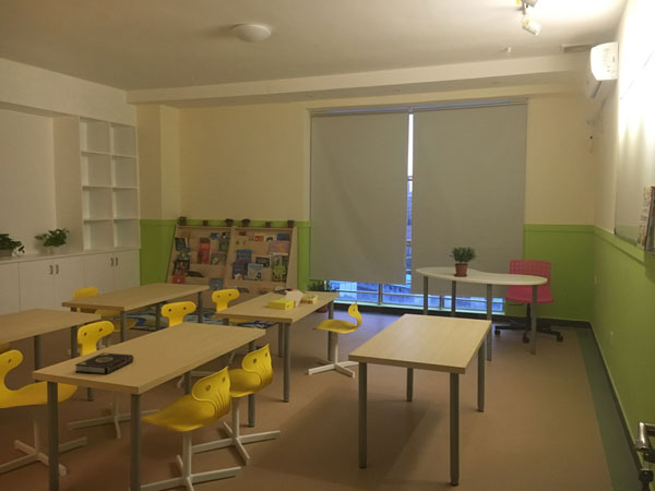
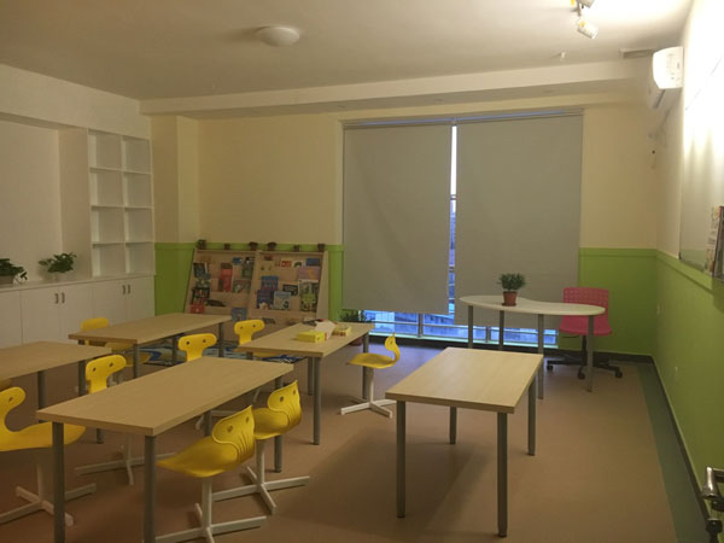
- book (105, 362)
